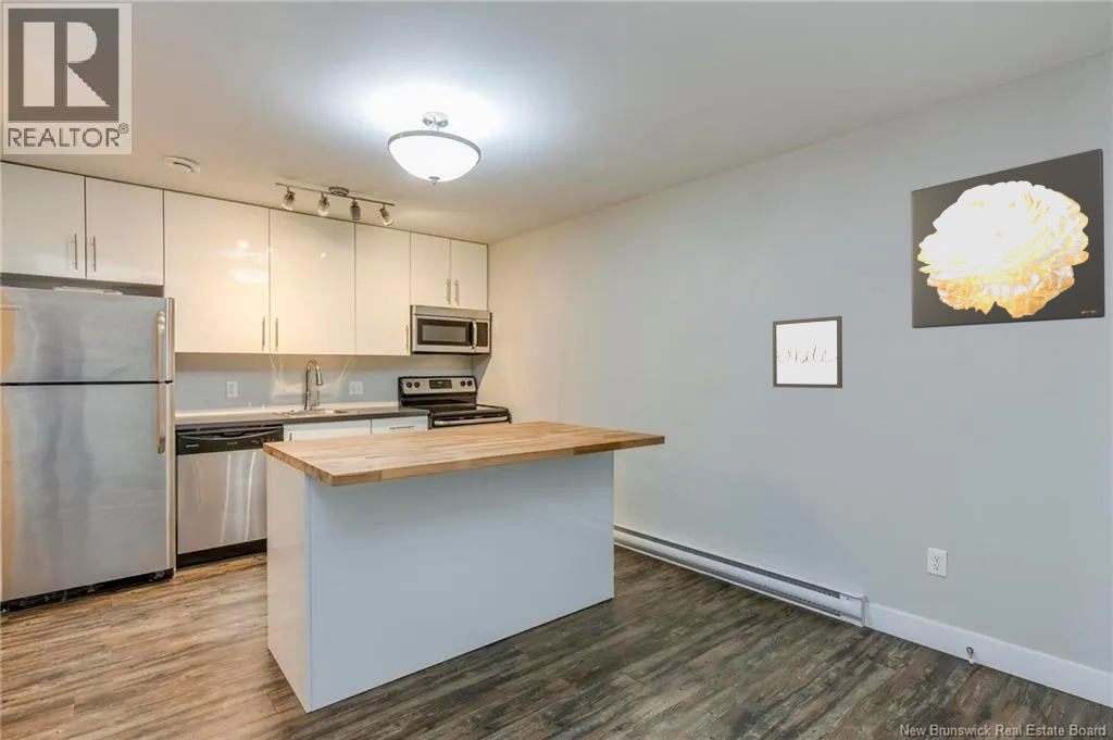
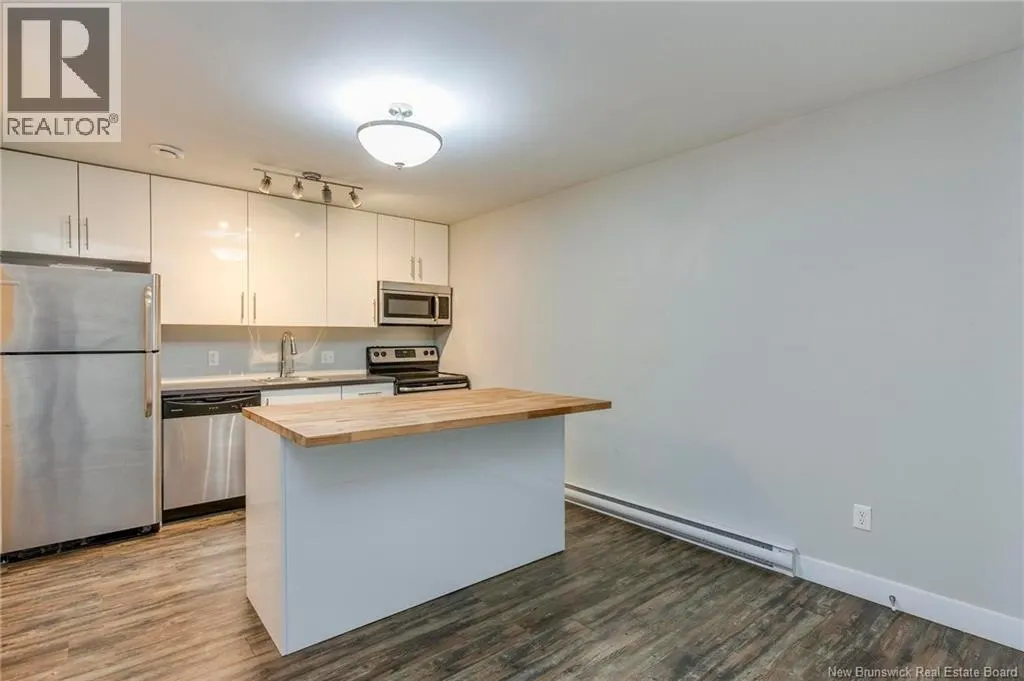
- wall art (998, 248)
- wall art (805, 353)
